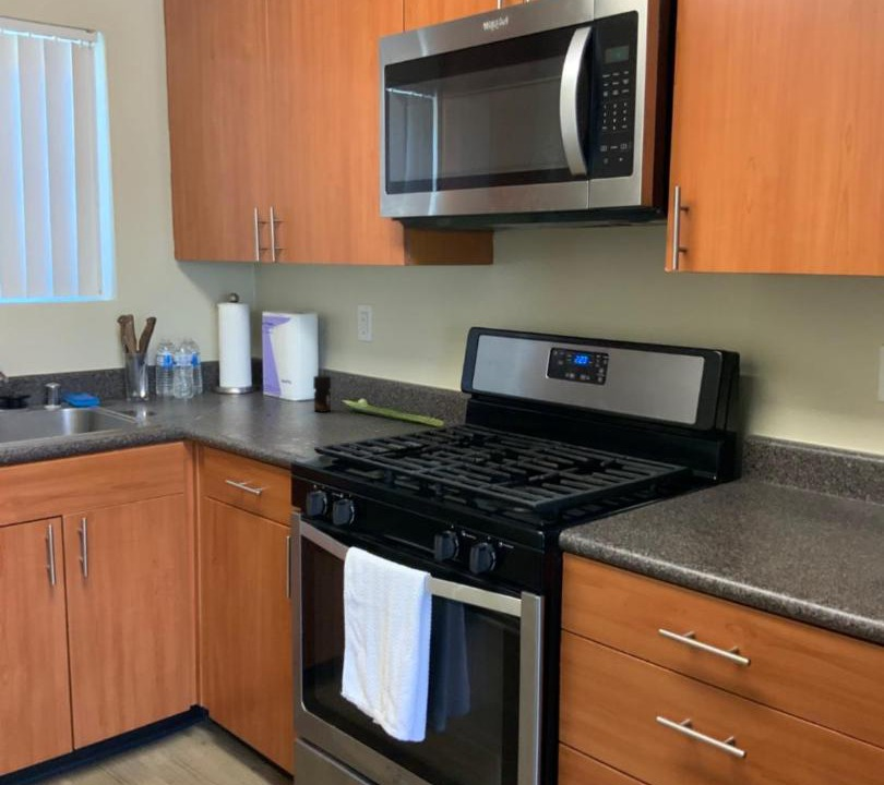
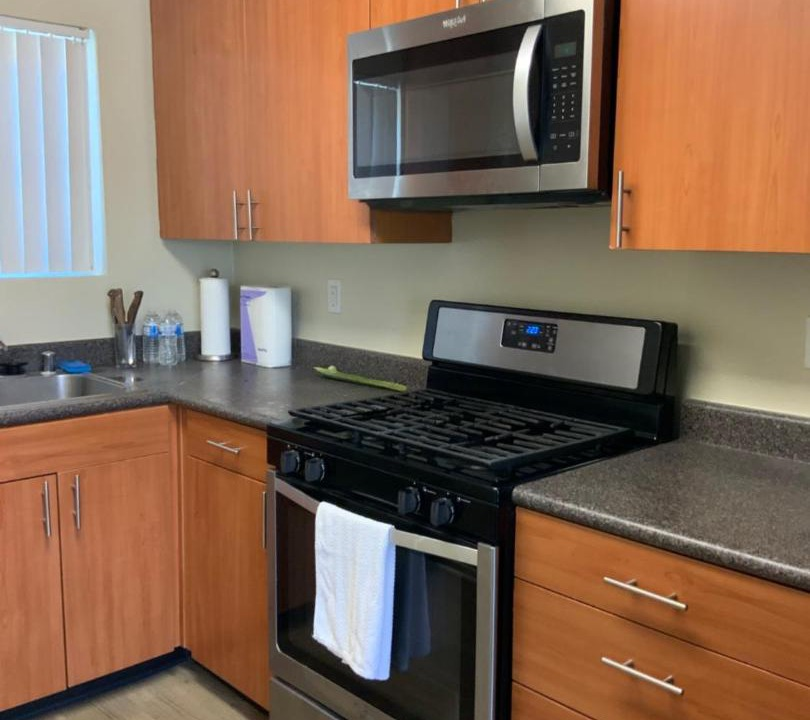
- jar (322, 392)
